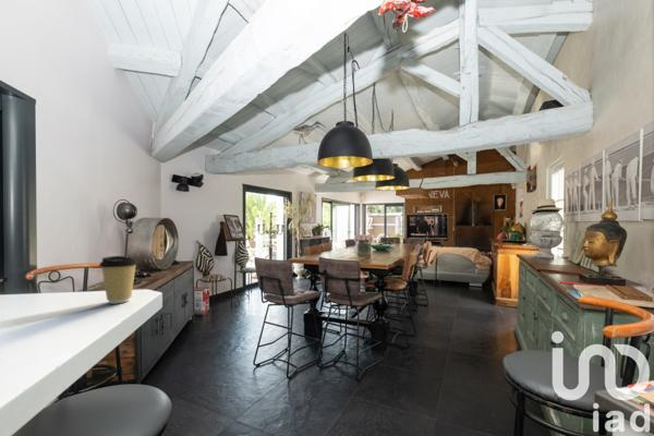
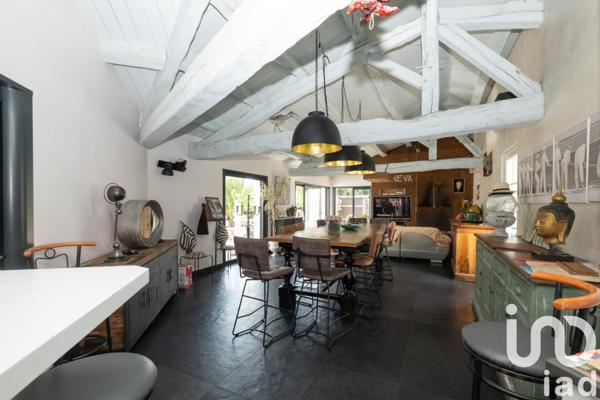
- coffee cup (119, 279)
